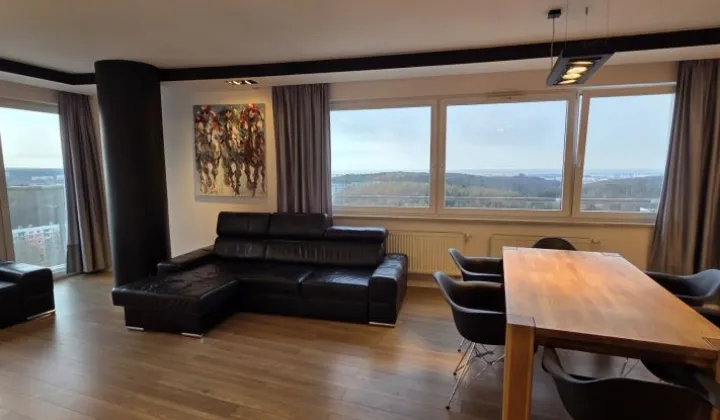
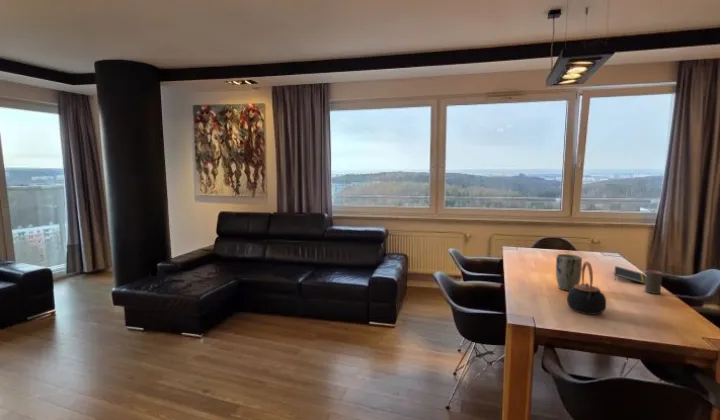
+ plant pot (568, 272)
+ notepad (629, 274)
+ teapot (587, 287)
+ cup (653, 281)
